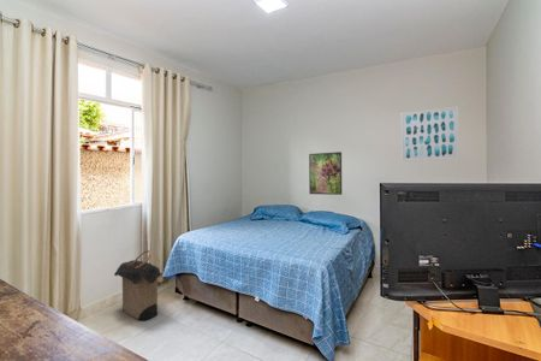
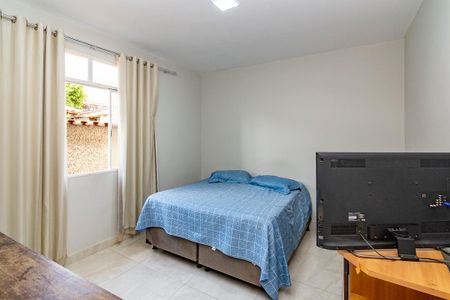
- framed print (325, 173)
- laundry hamper (137, 280)
- wall art (428, 135)
